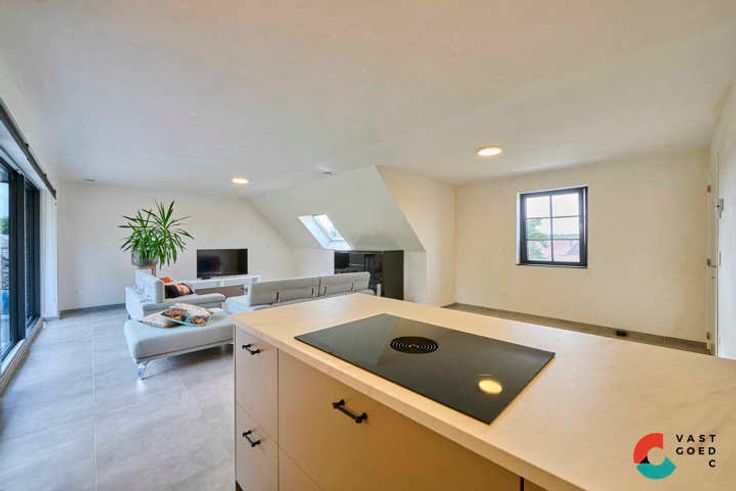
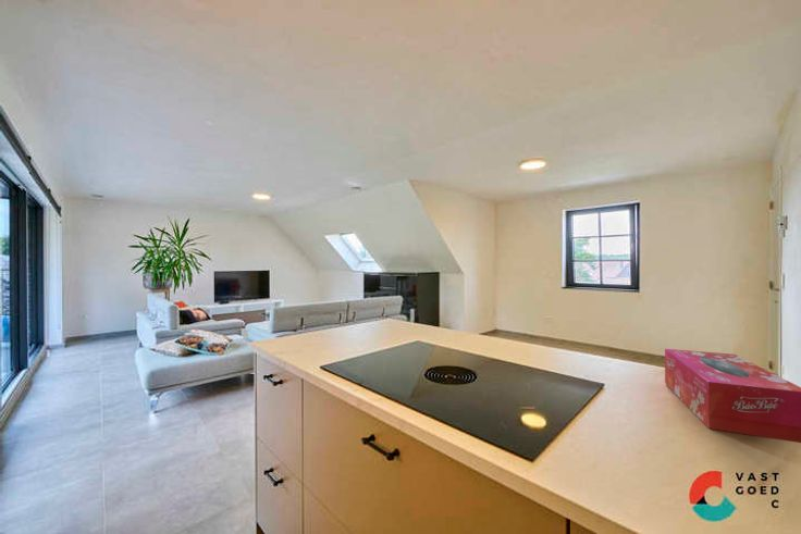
+ tissue box (723, 386)
